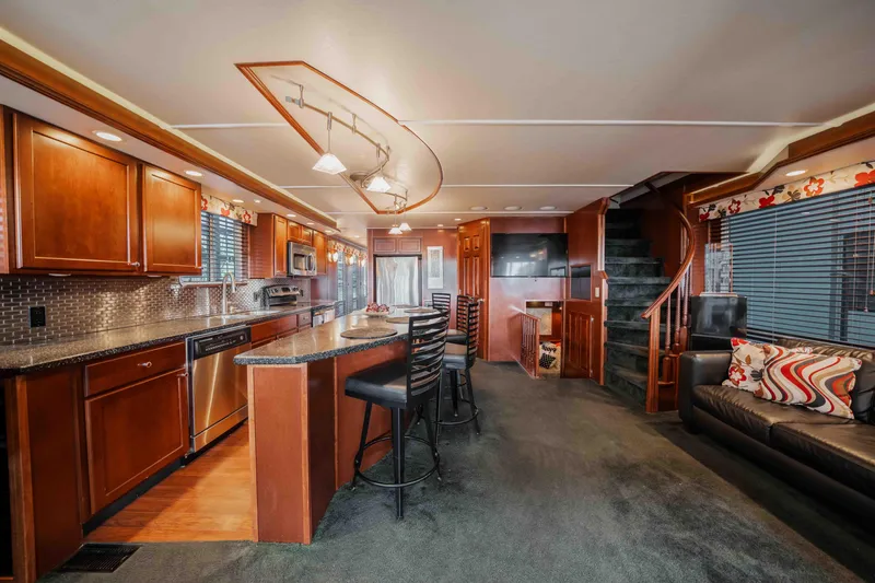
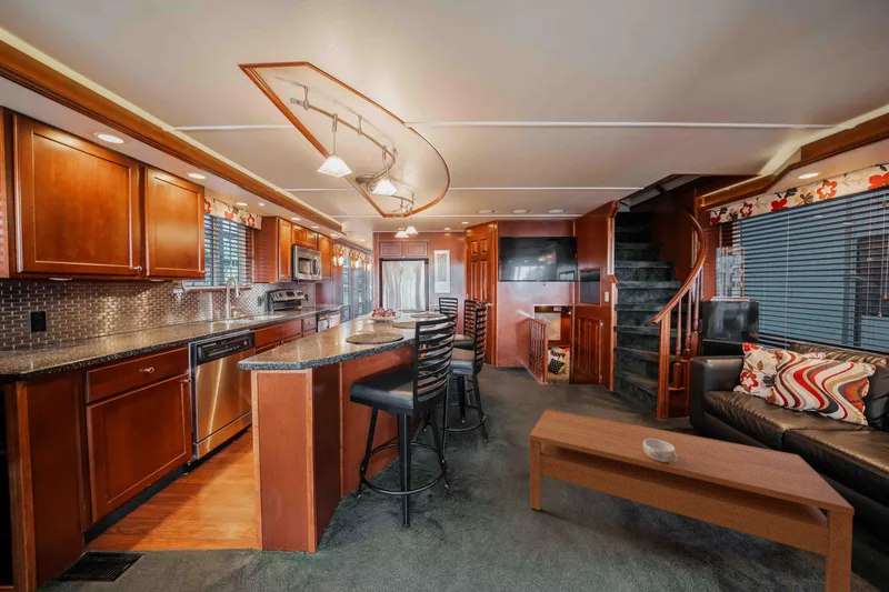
+ decorative bowl (660, 452)
+ coffee table (655, 482)
